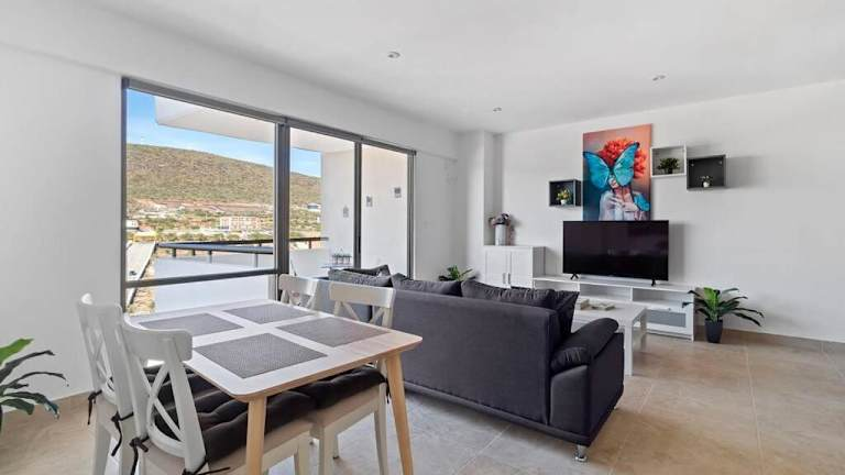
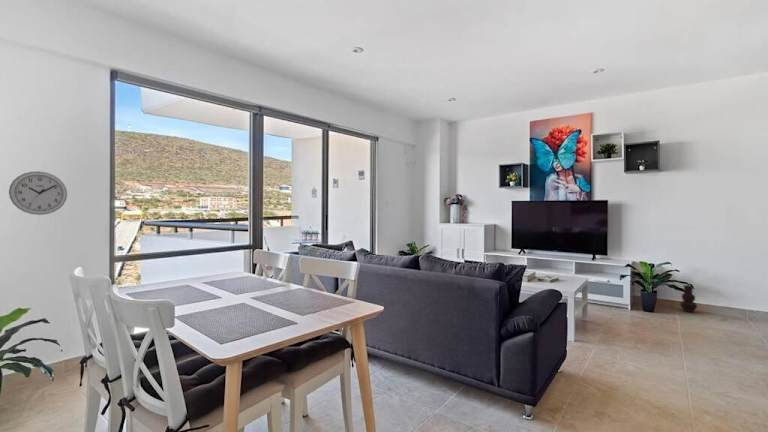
+ vase (688, 298)
+ wall clock (39, 193)
